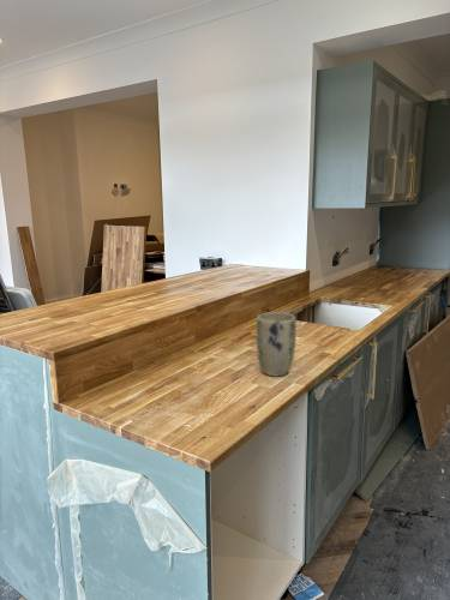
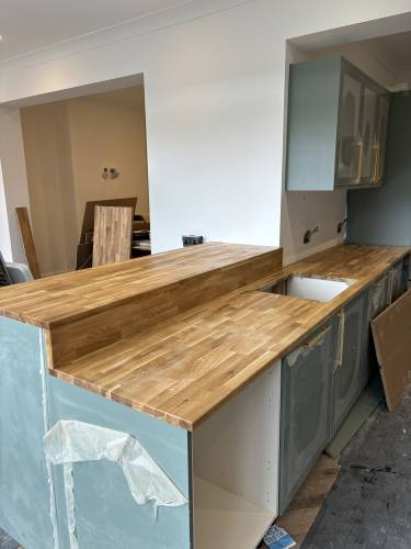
- plant pot (275, 344)
